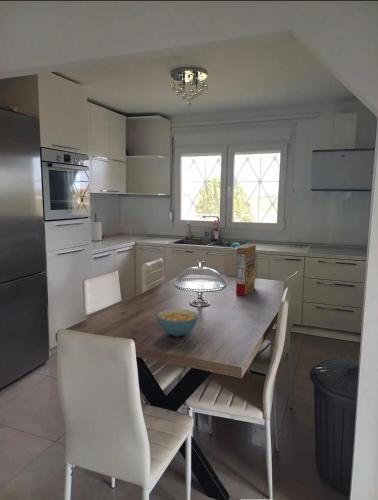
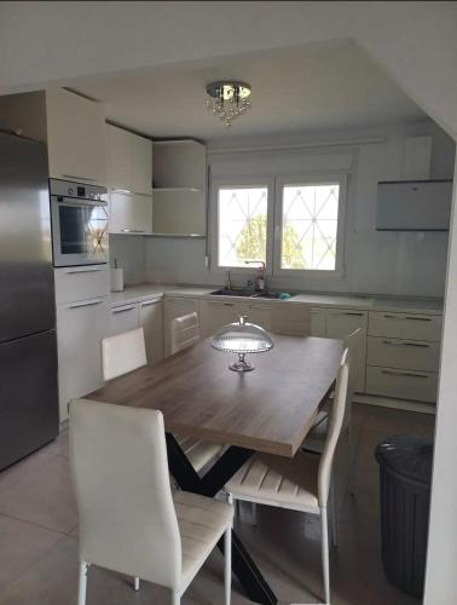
- cereal box (246, 268)
- cereal bowl (177, 324)
